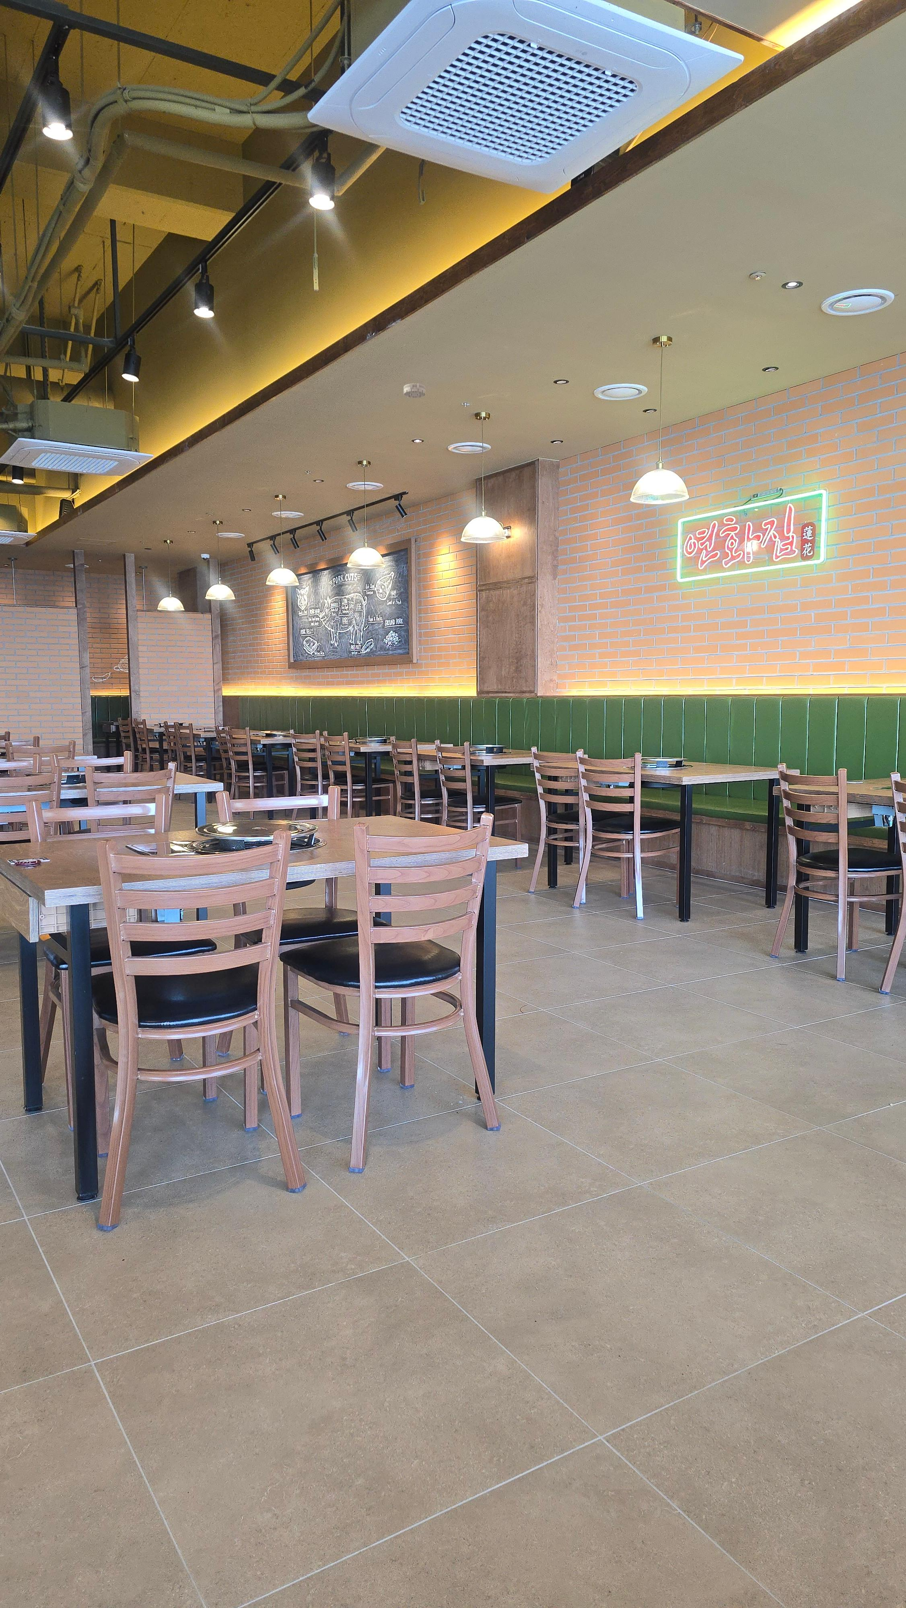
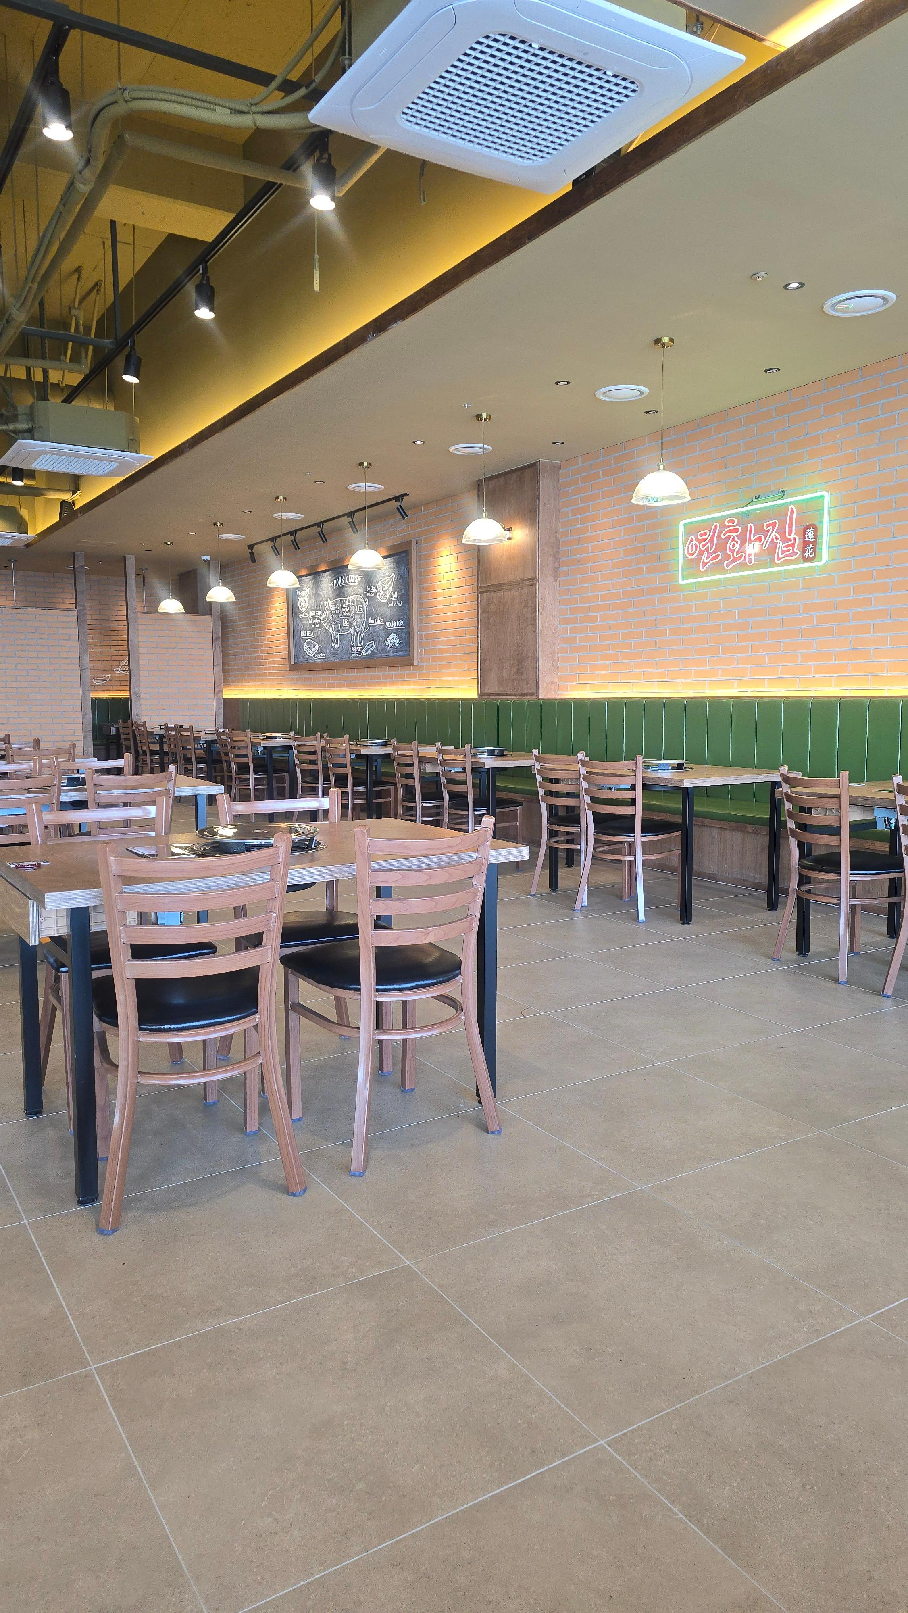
- smoke detector (414, 390)
